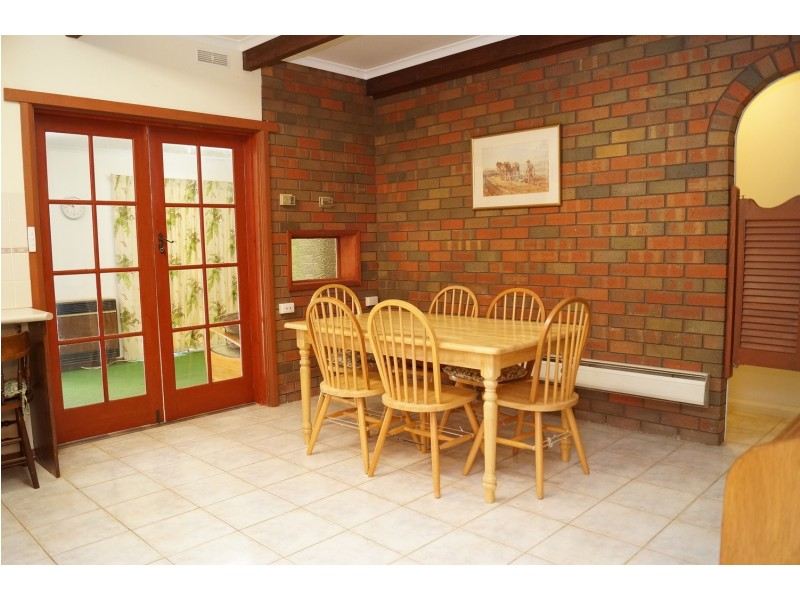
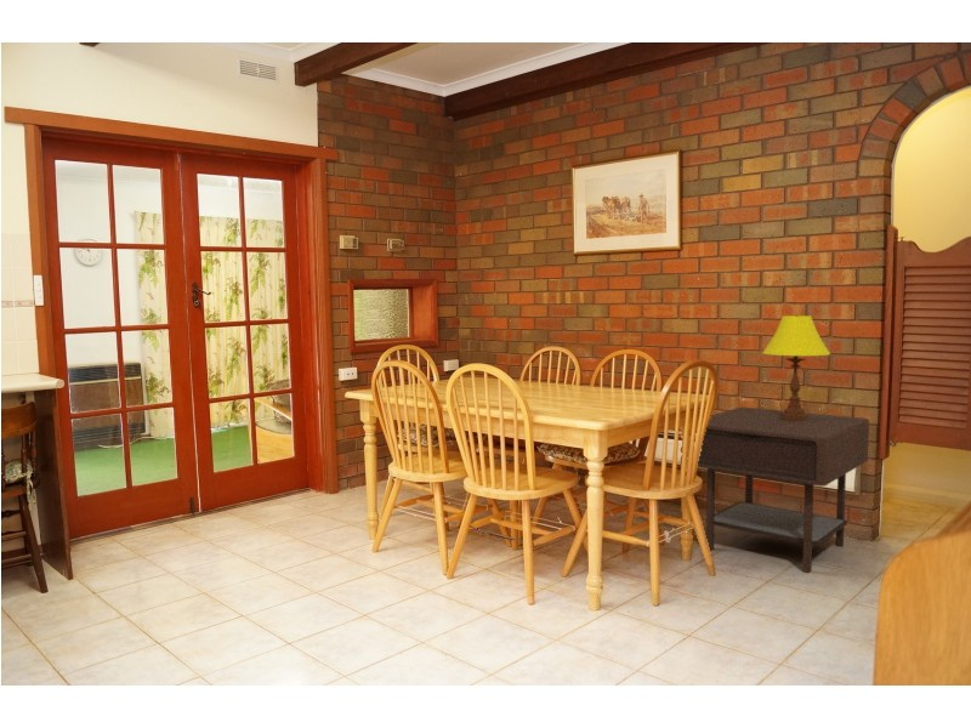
+ table lamp (795, 366)
+ side table (778, 480)
